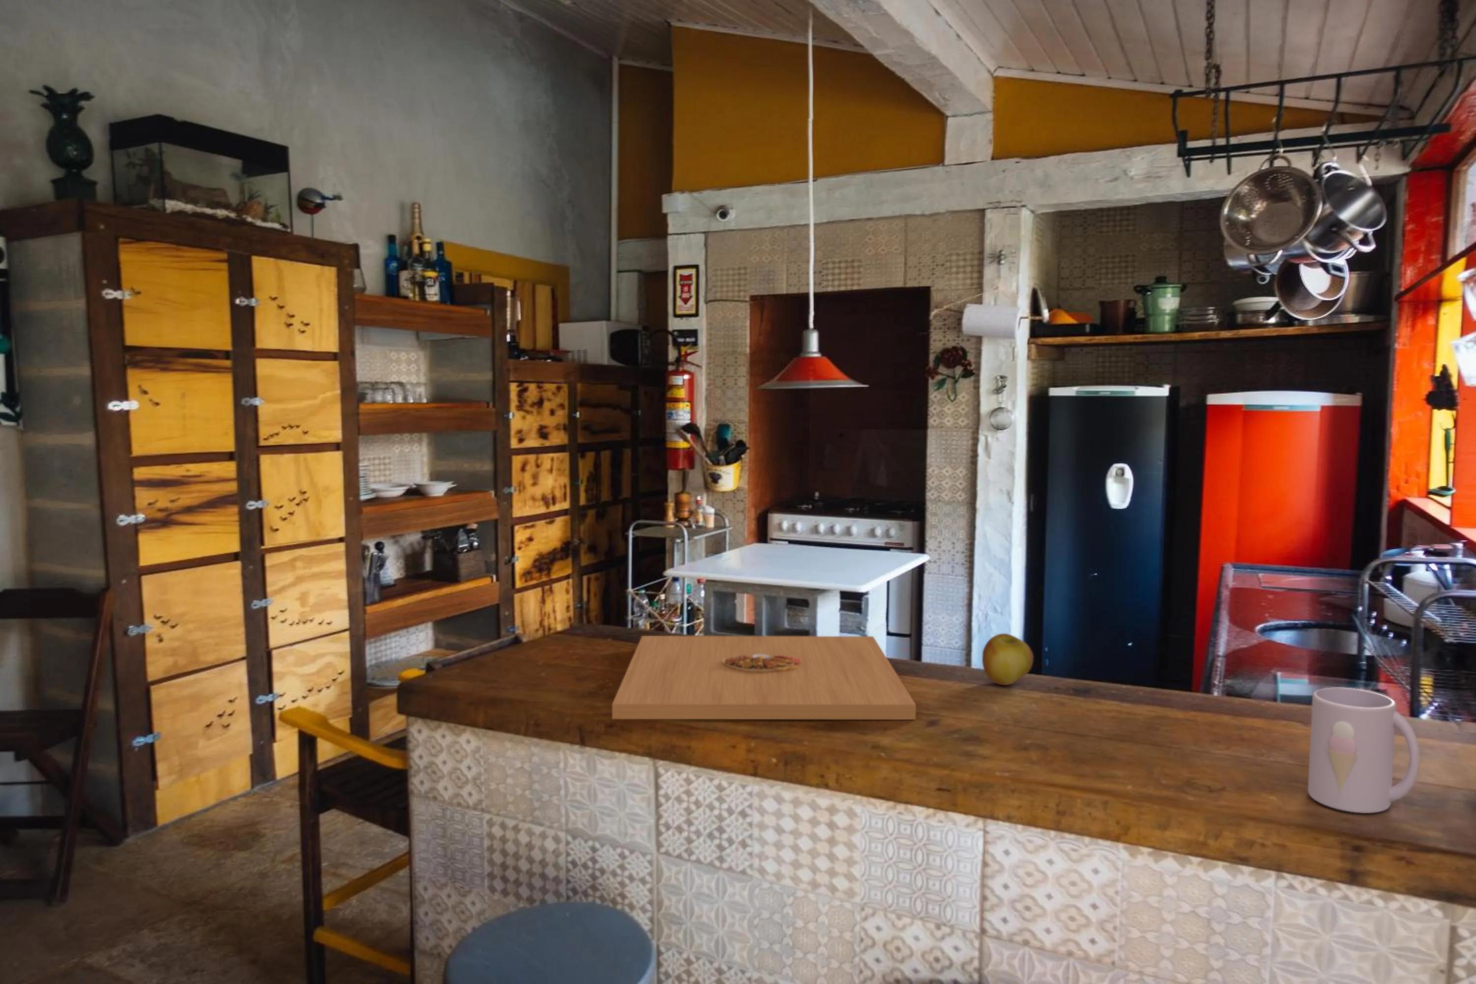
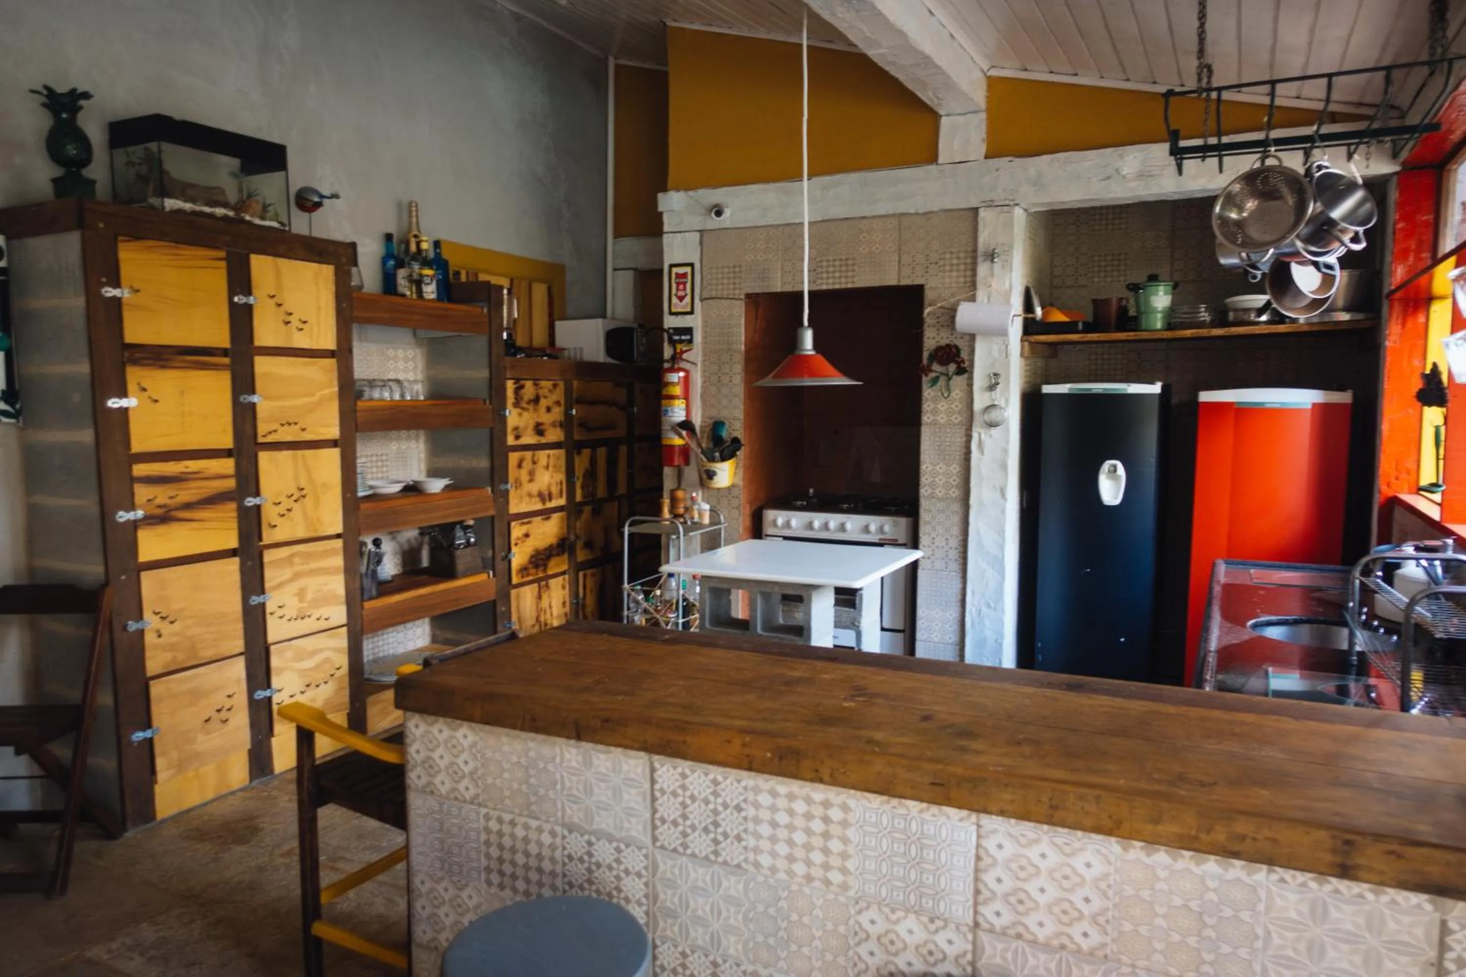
- platter (760, 668)
- apple (1006, 659)
- mug (1364, 751)
